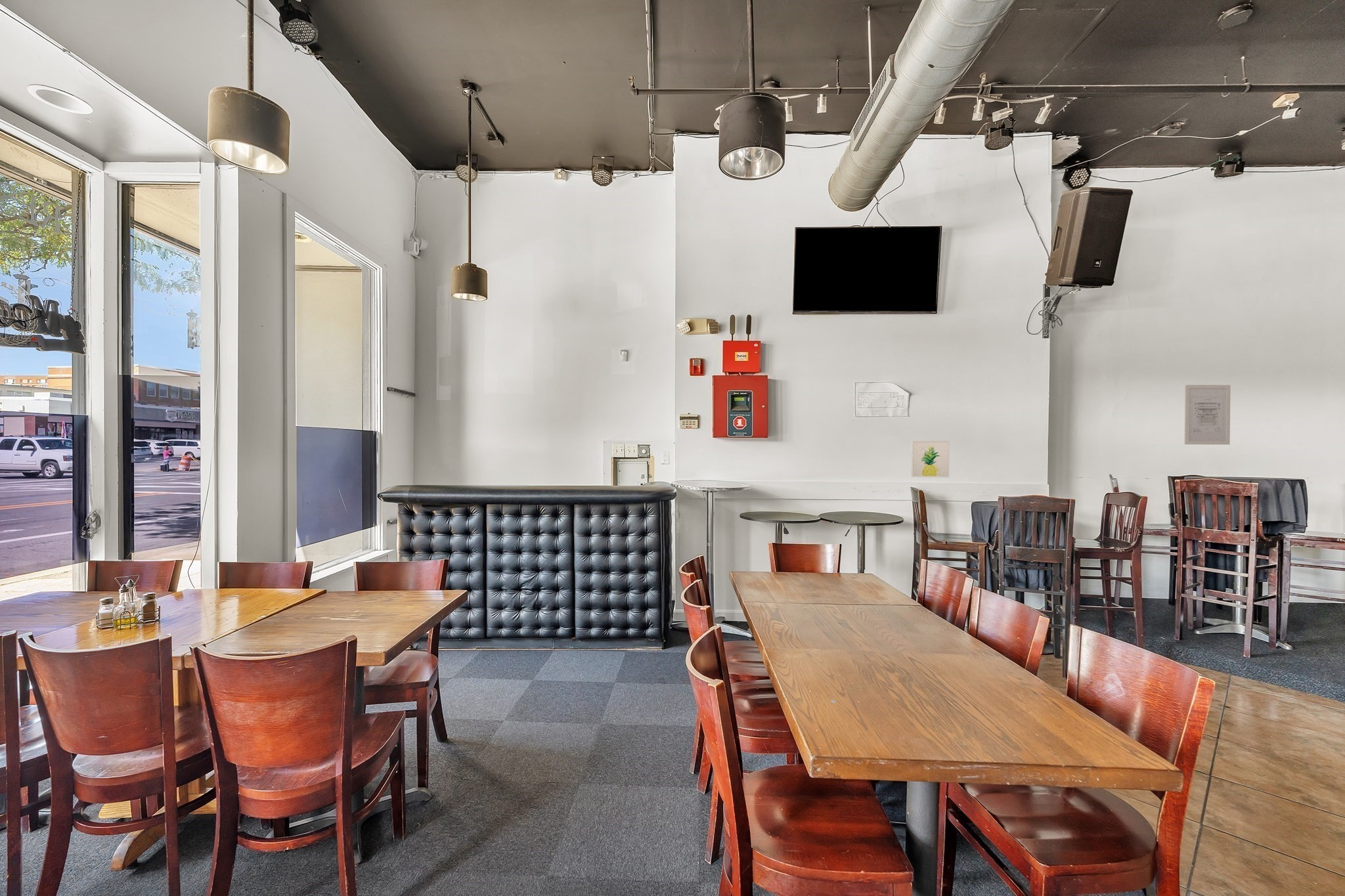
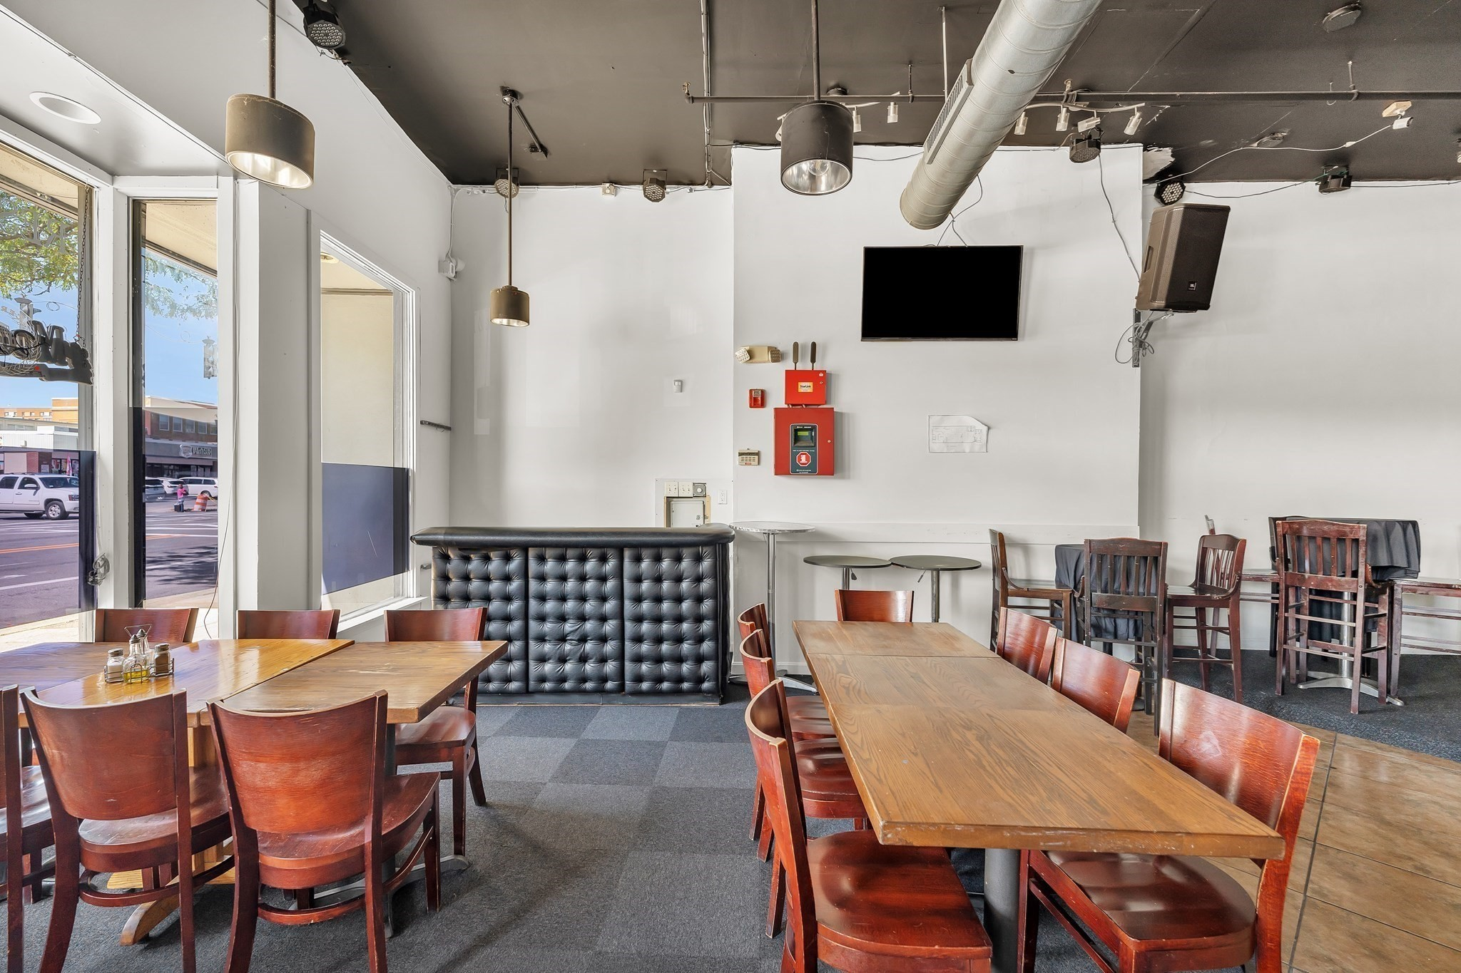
- wall art (930, 459)
- wall art (1207, 414)
